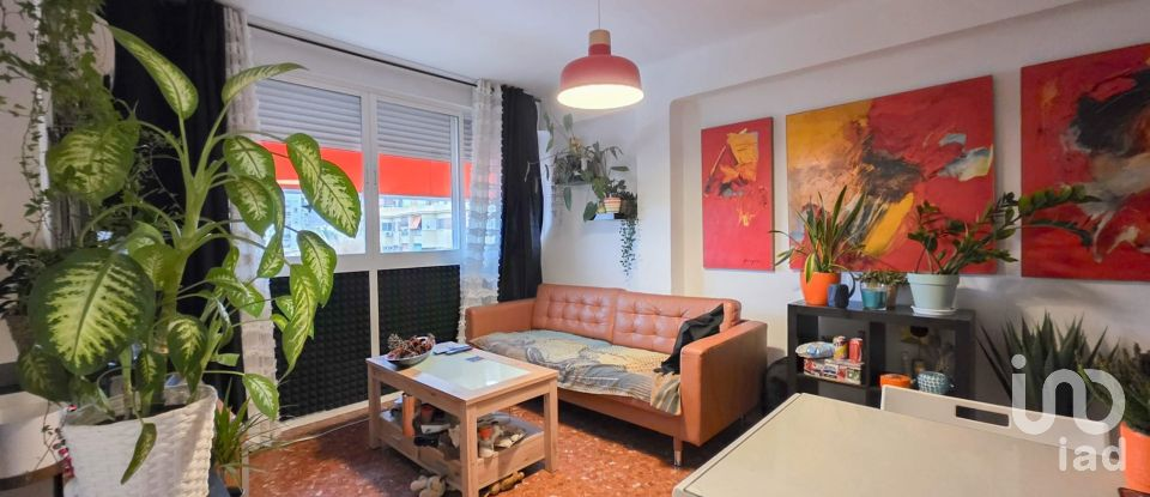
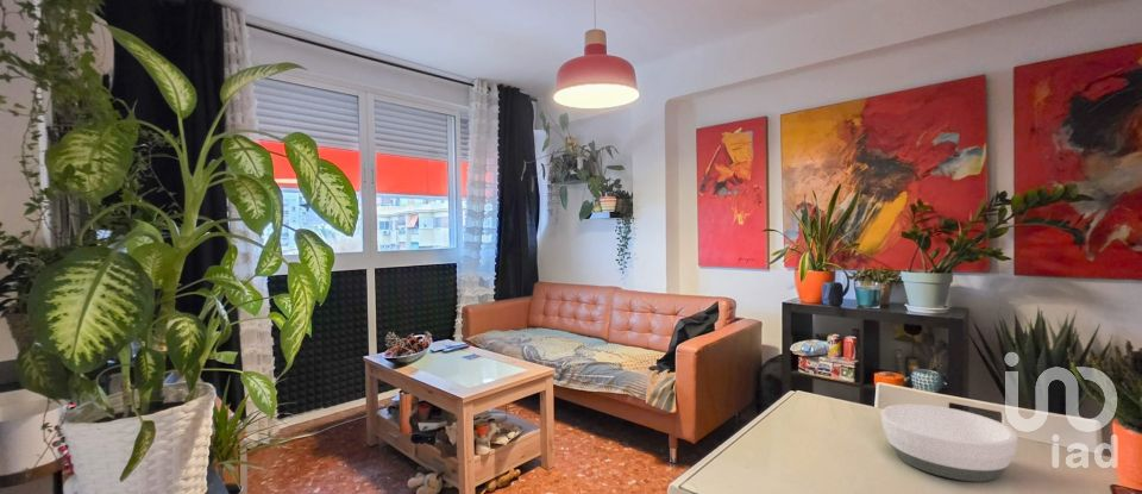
+ bowl (945, 442)
